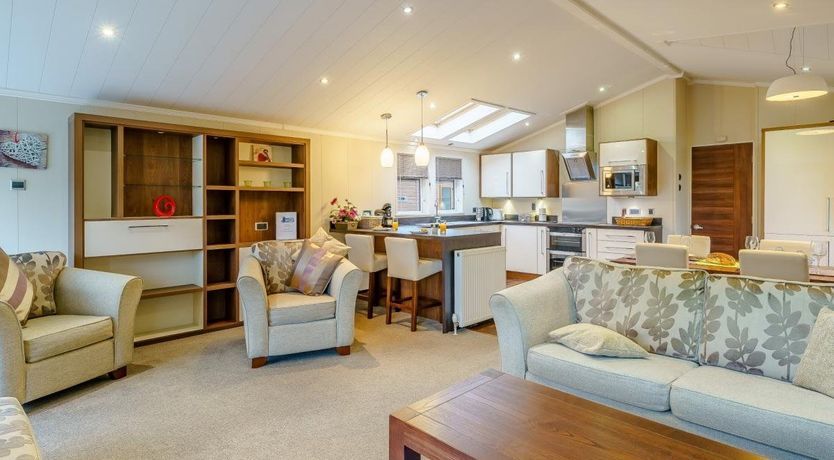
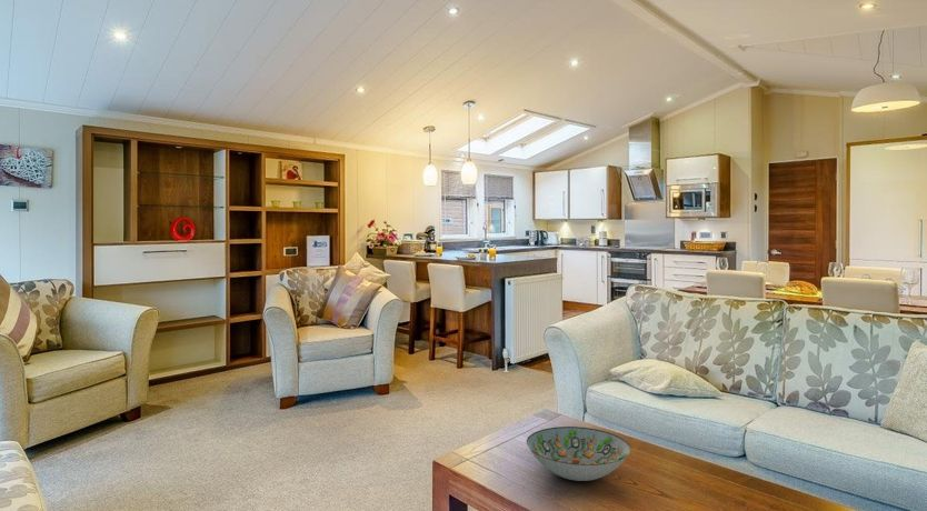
+ decorative bowl (577, 459)
